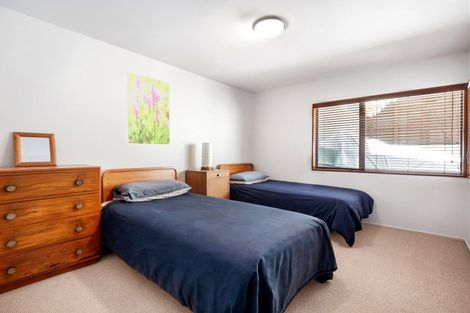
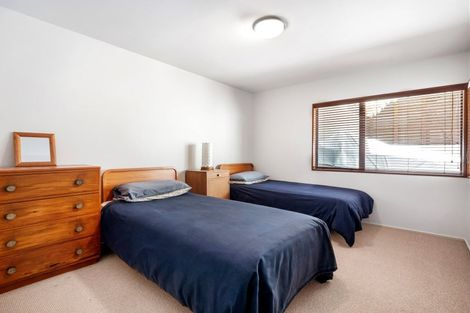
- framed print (149, 111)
